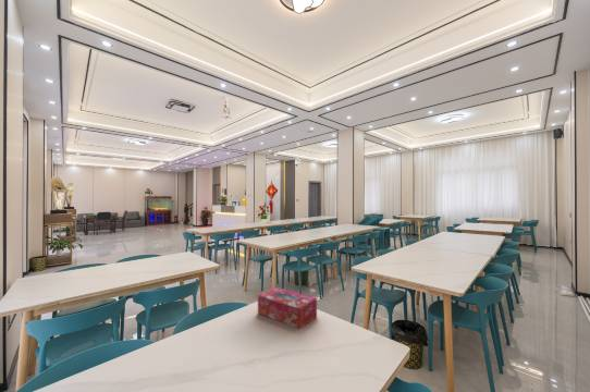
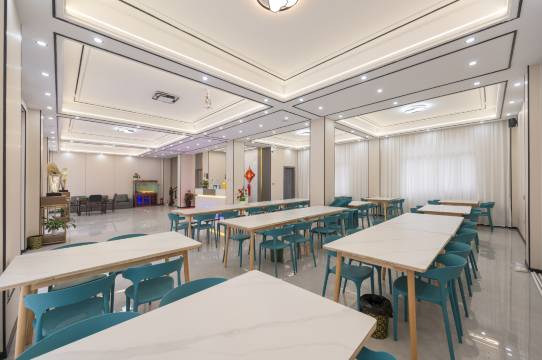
- tissue box (286, 305)
